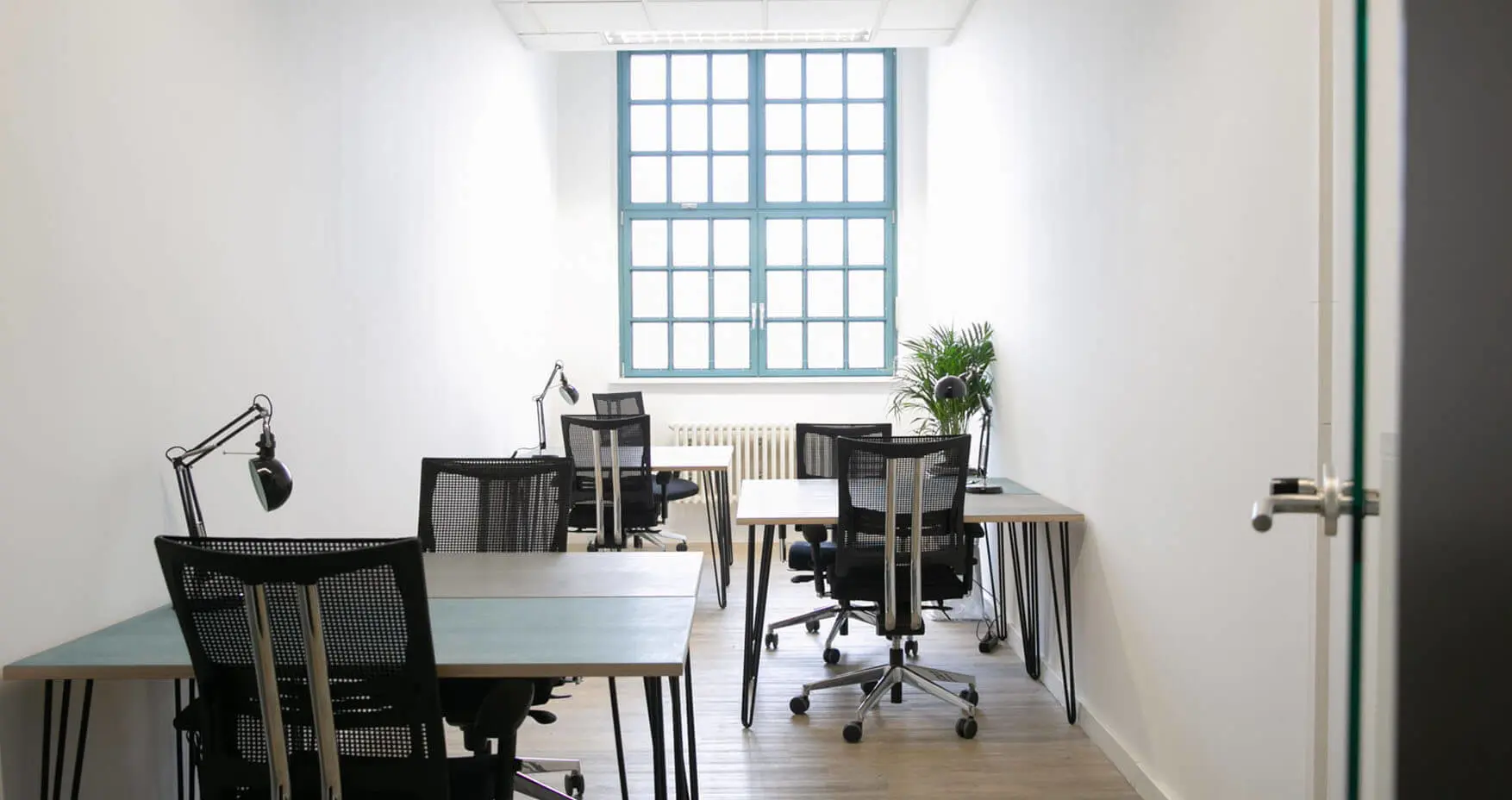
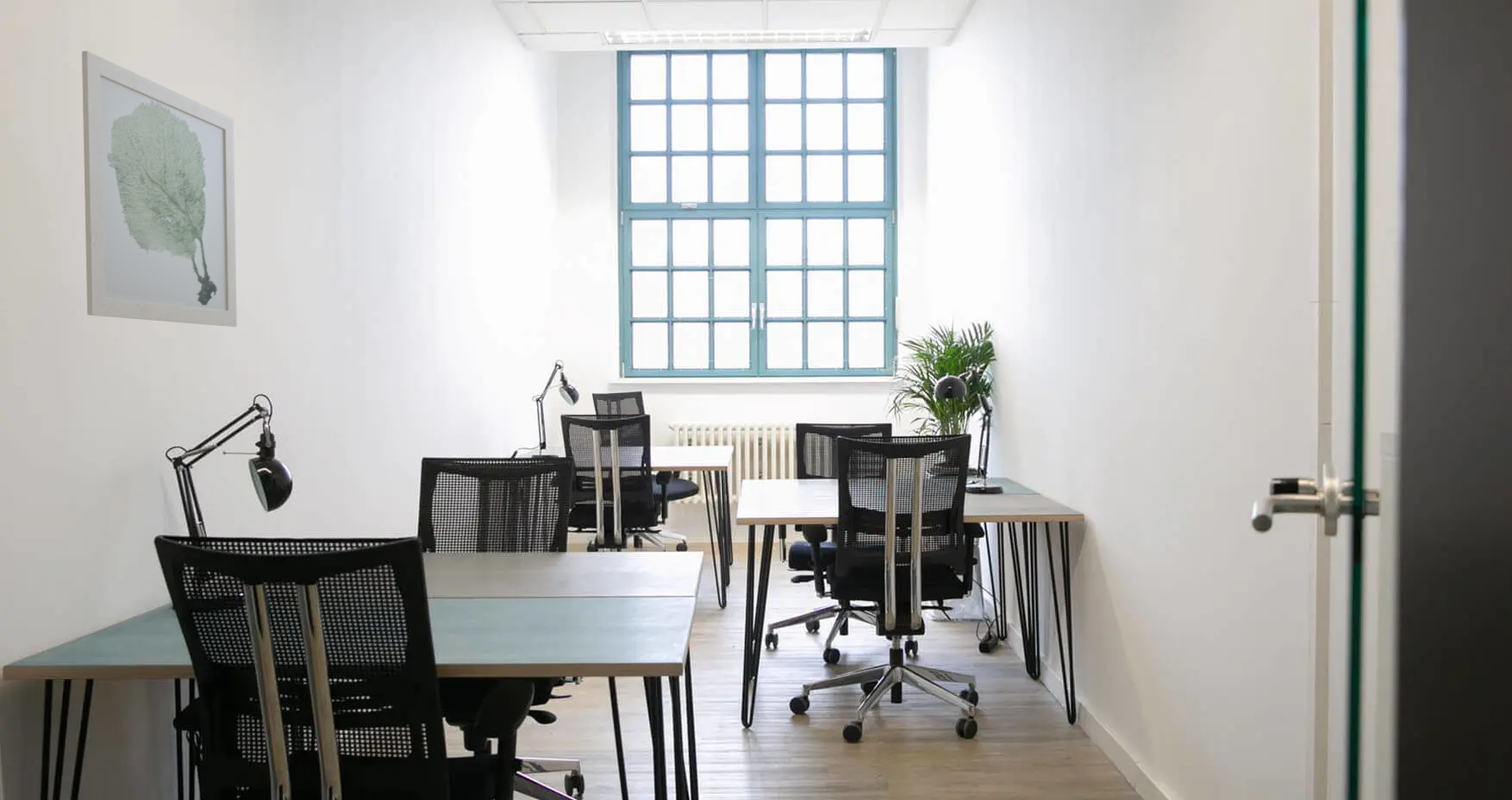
+ wall art (168, 205)
